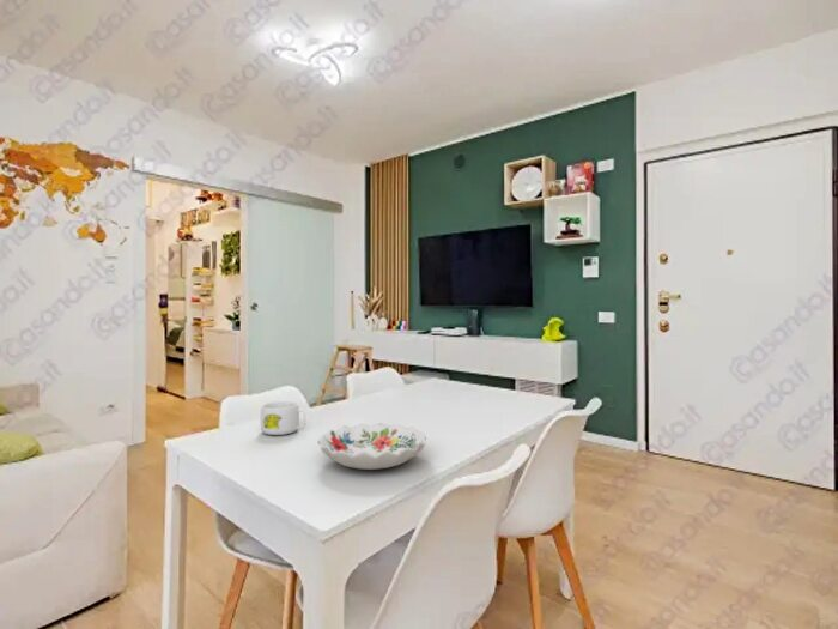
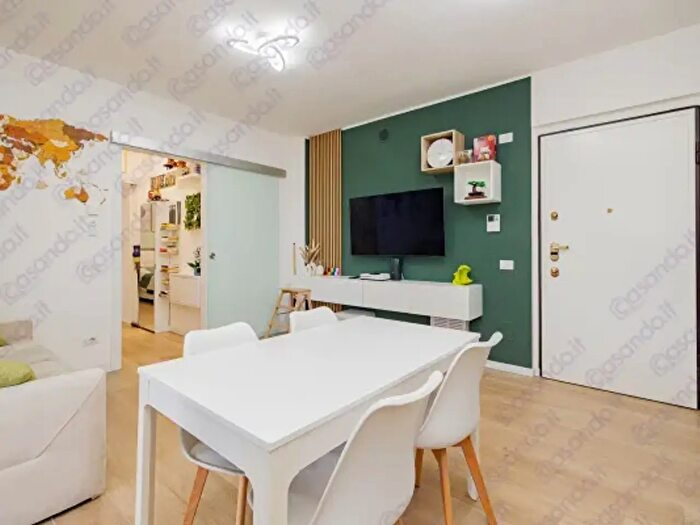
- mug (280, 417)
- decorative bowl (372, 448)
